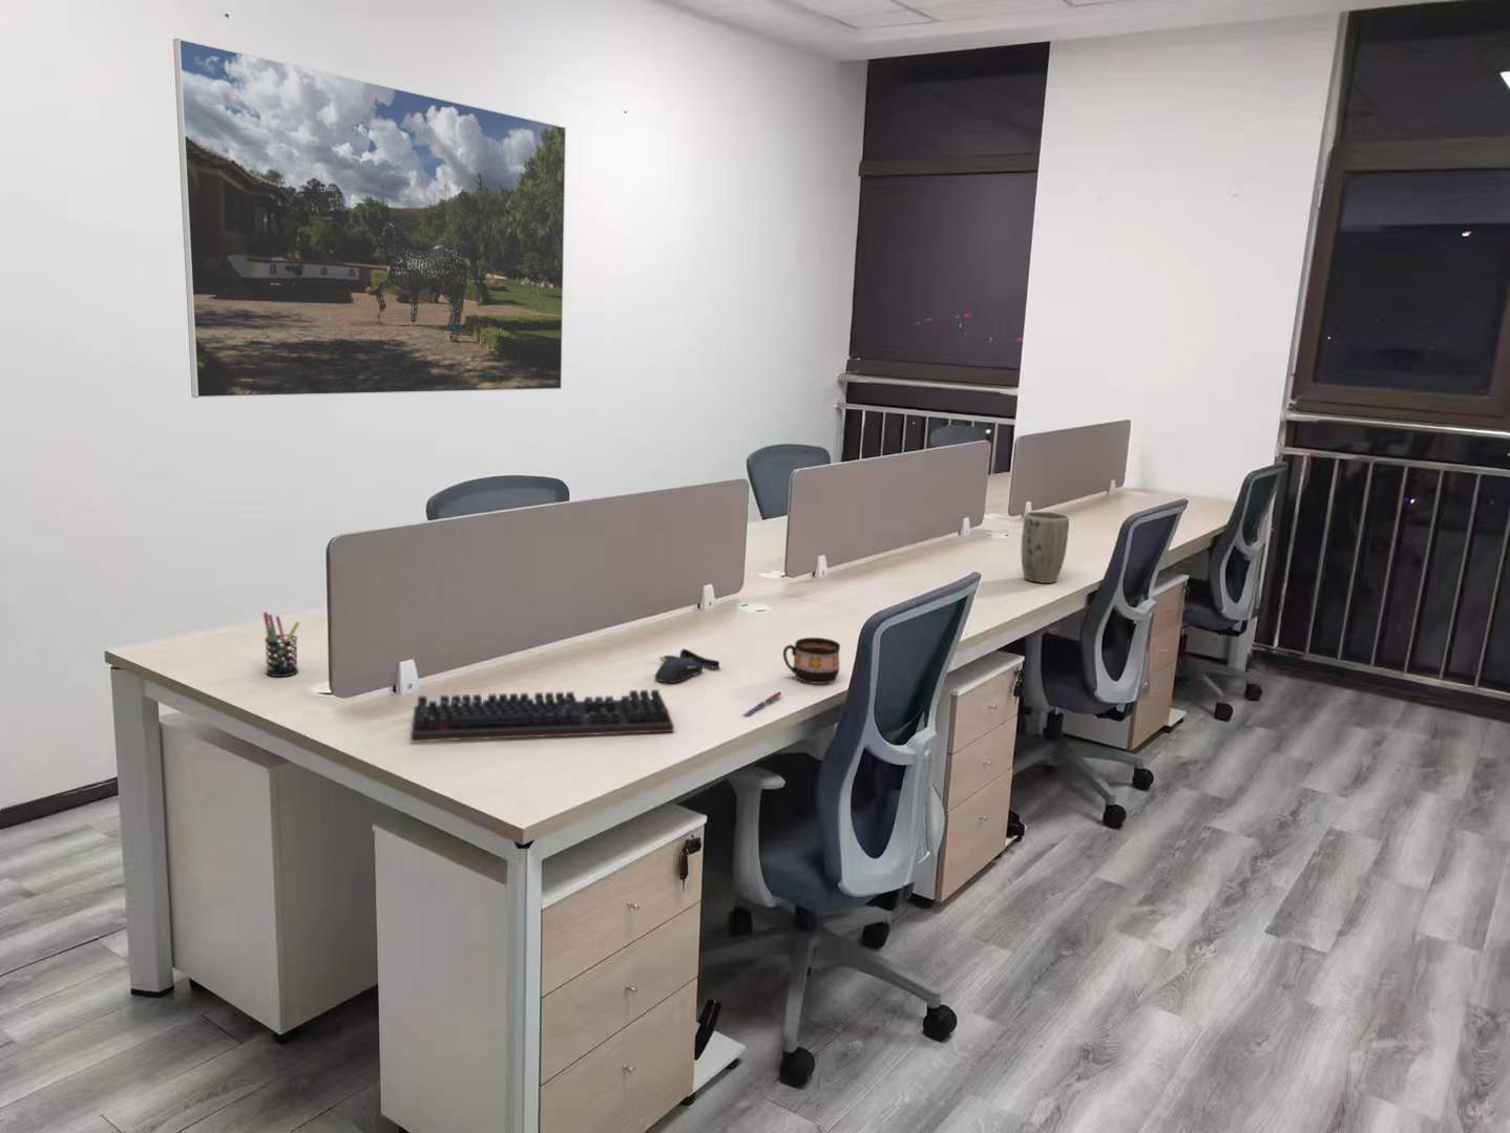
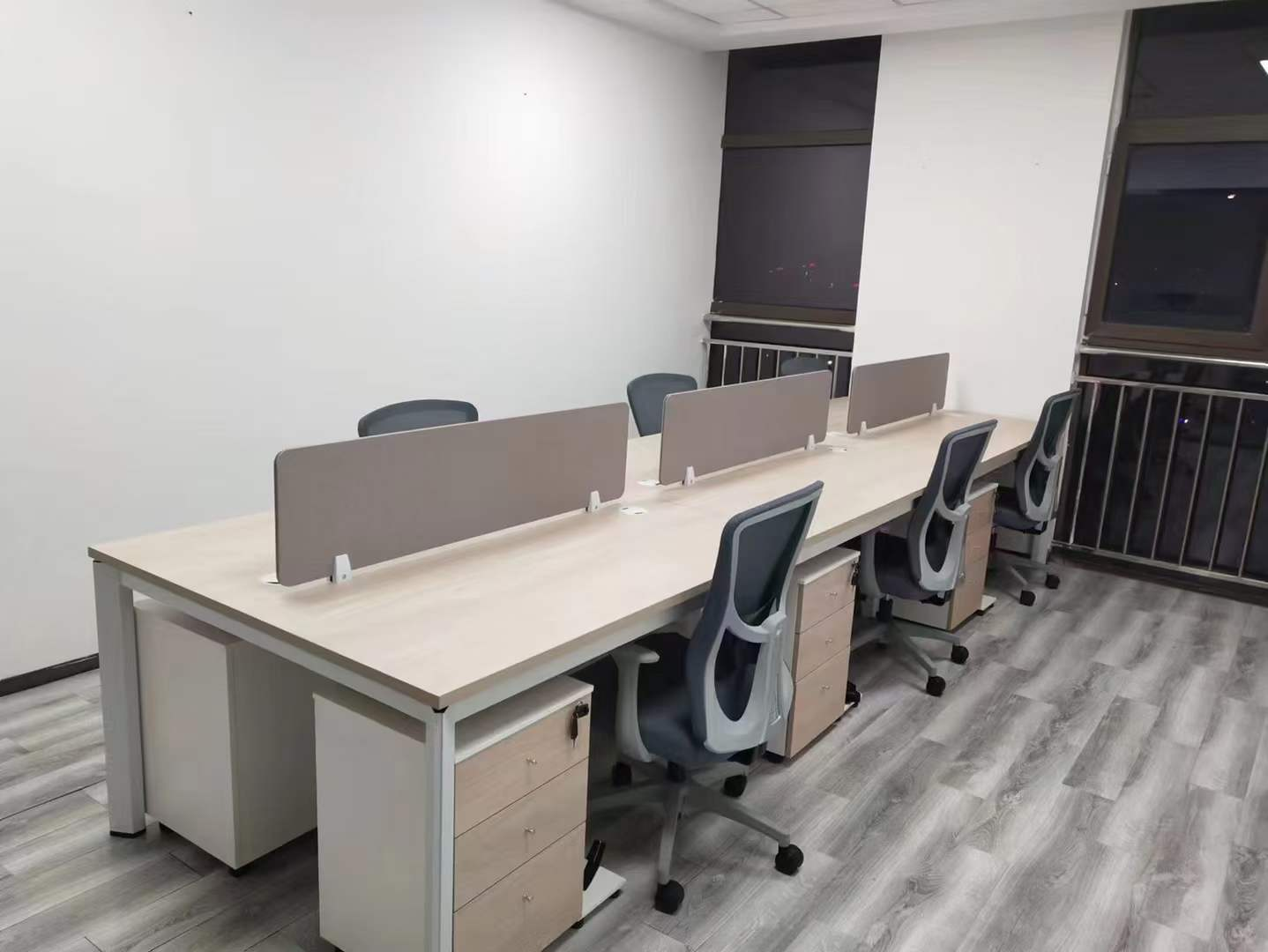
- plant pot (1043, 546)
- pen holder (277, 643)
- computer mouse (676, 661)
- keyboard (543, 713)
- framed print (401, 244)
- pen (762, 703)
- cup (813, 659)
